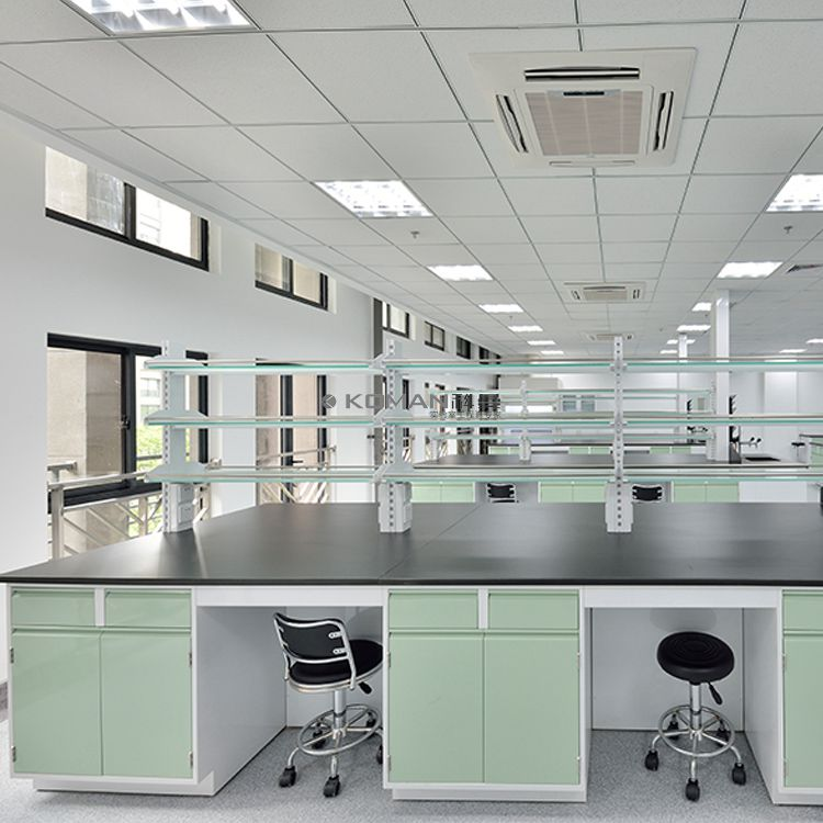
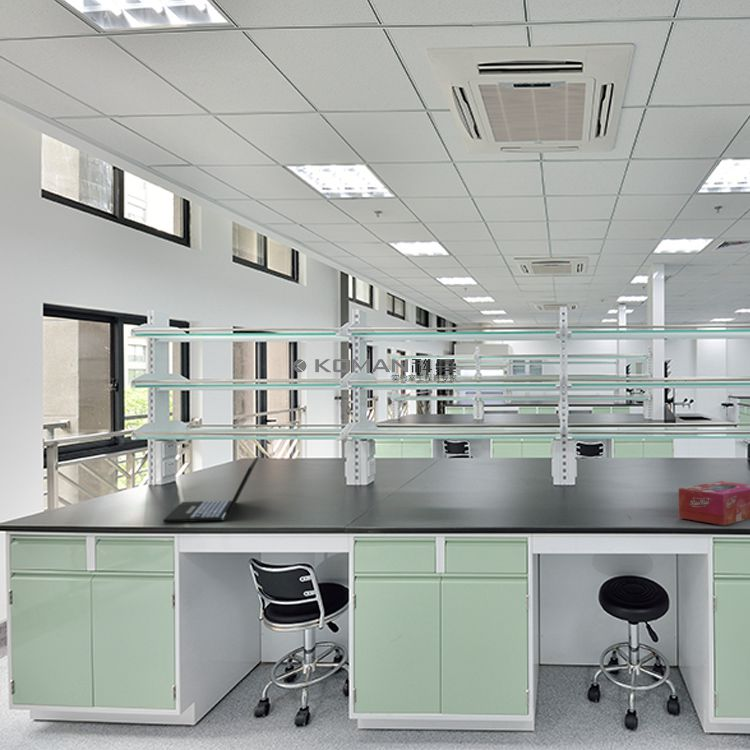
+ tissue box (722, 501)
+ laptop (214, 501)
